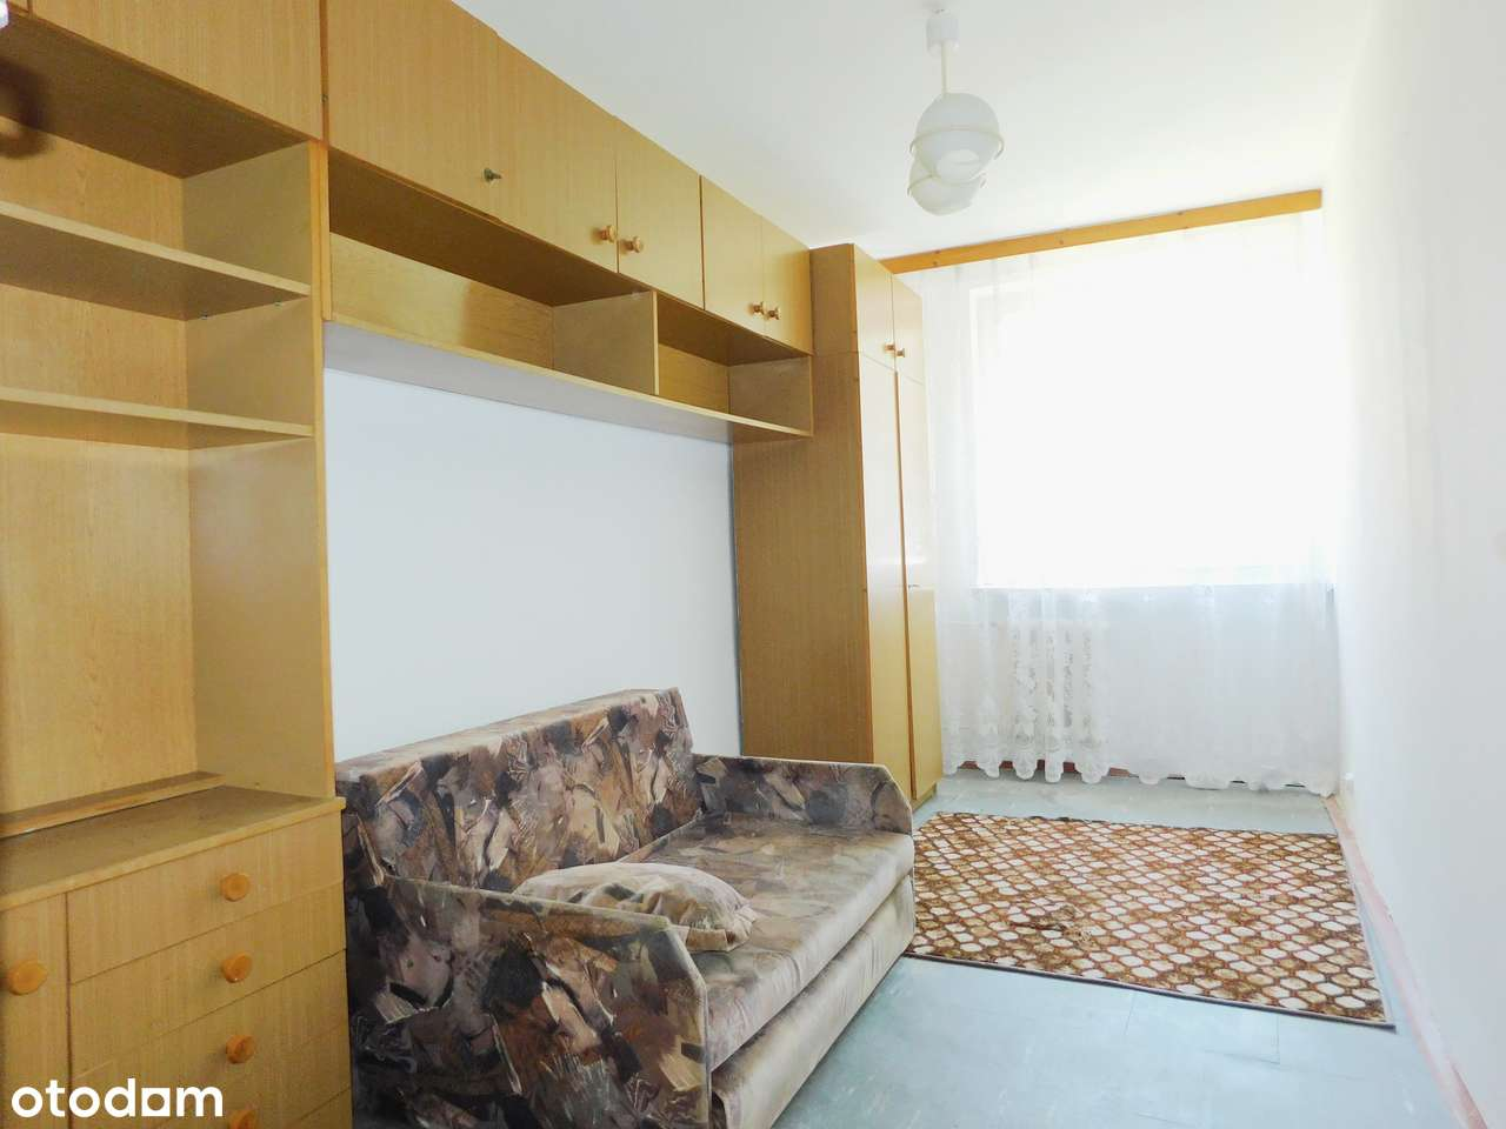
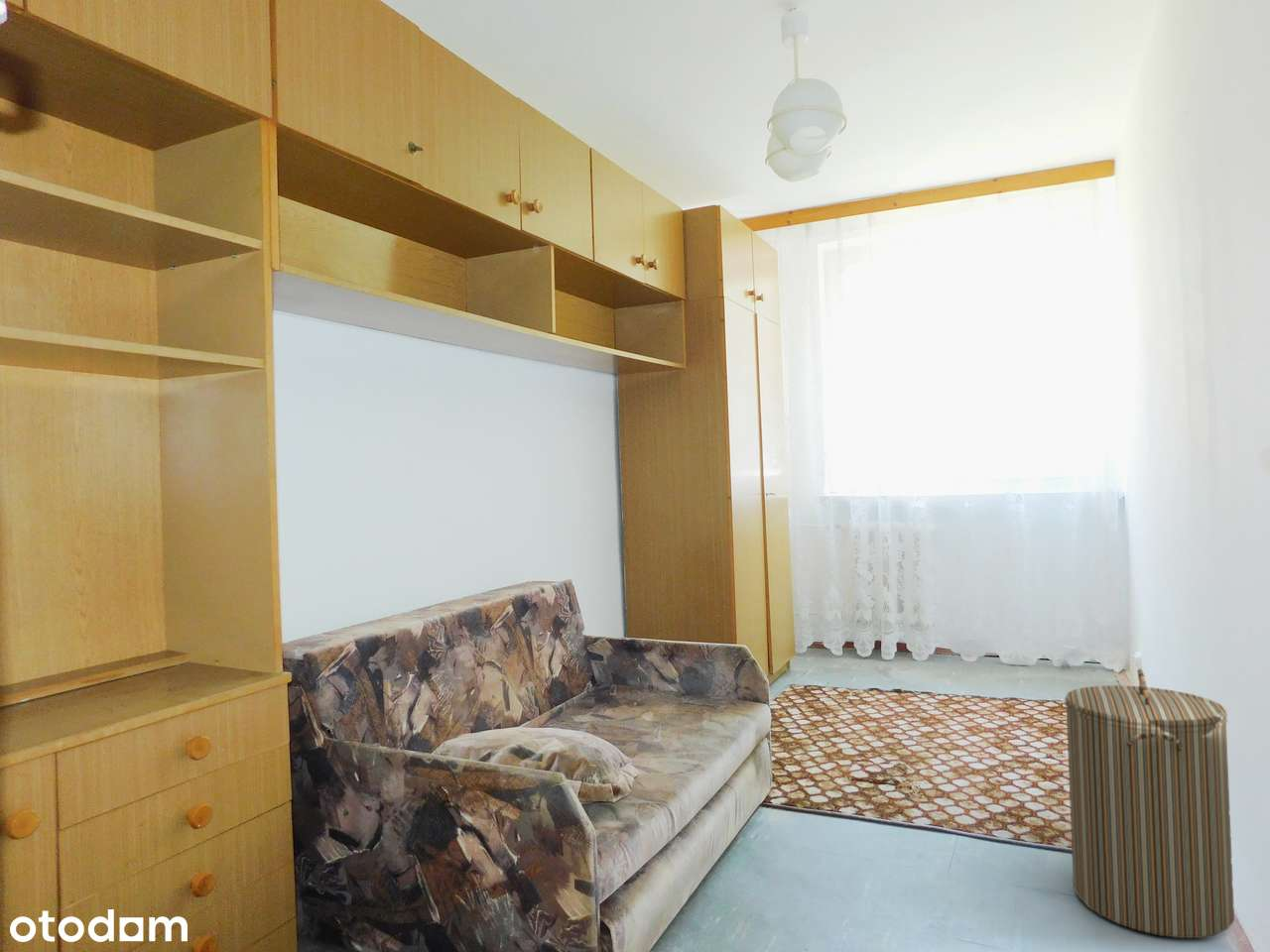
+ laundry hamper (1145, 785)
